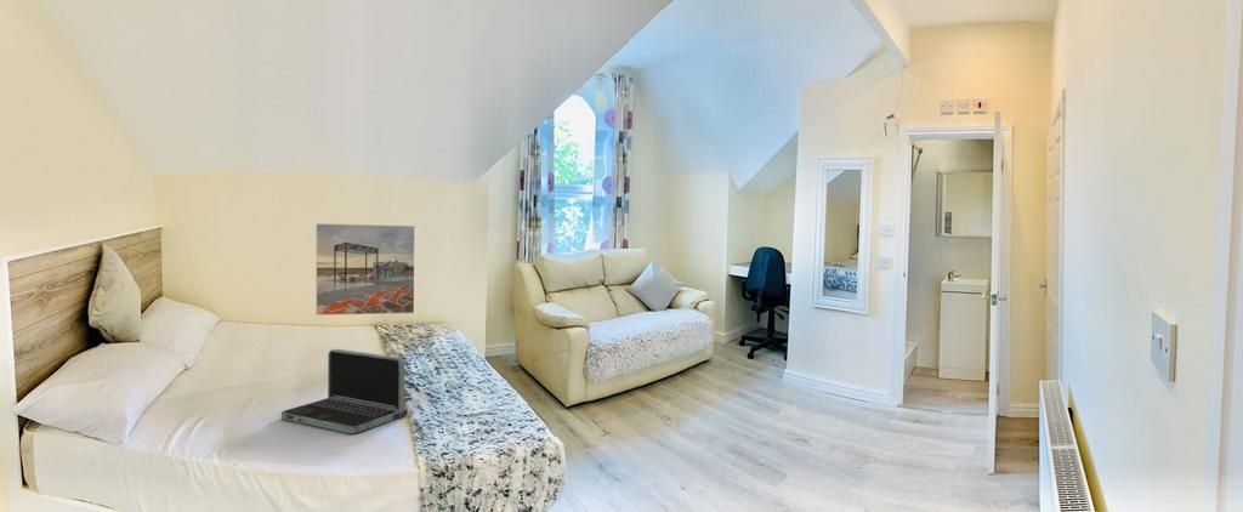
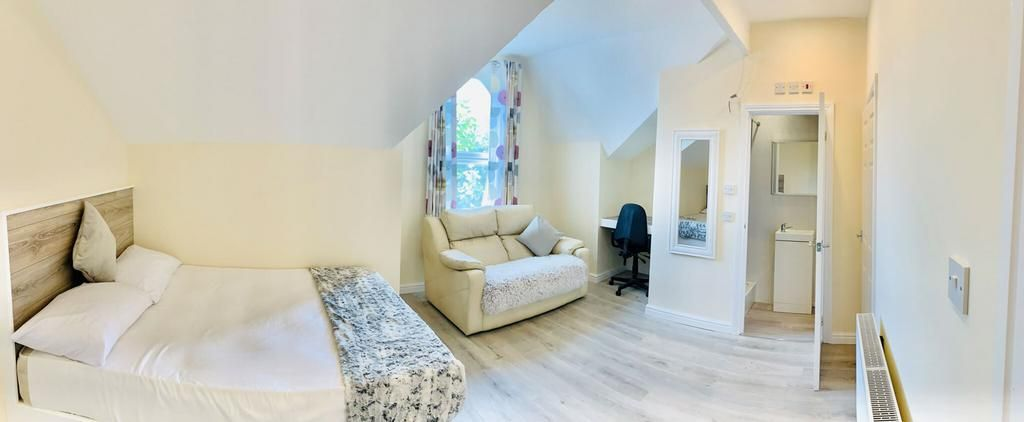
- laptop (345, 386)
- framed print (367, 269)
